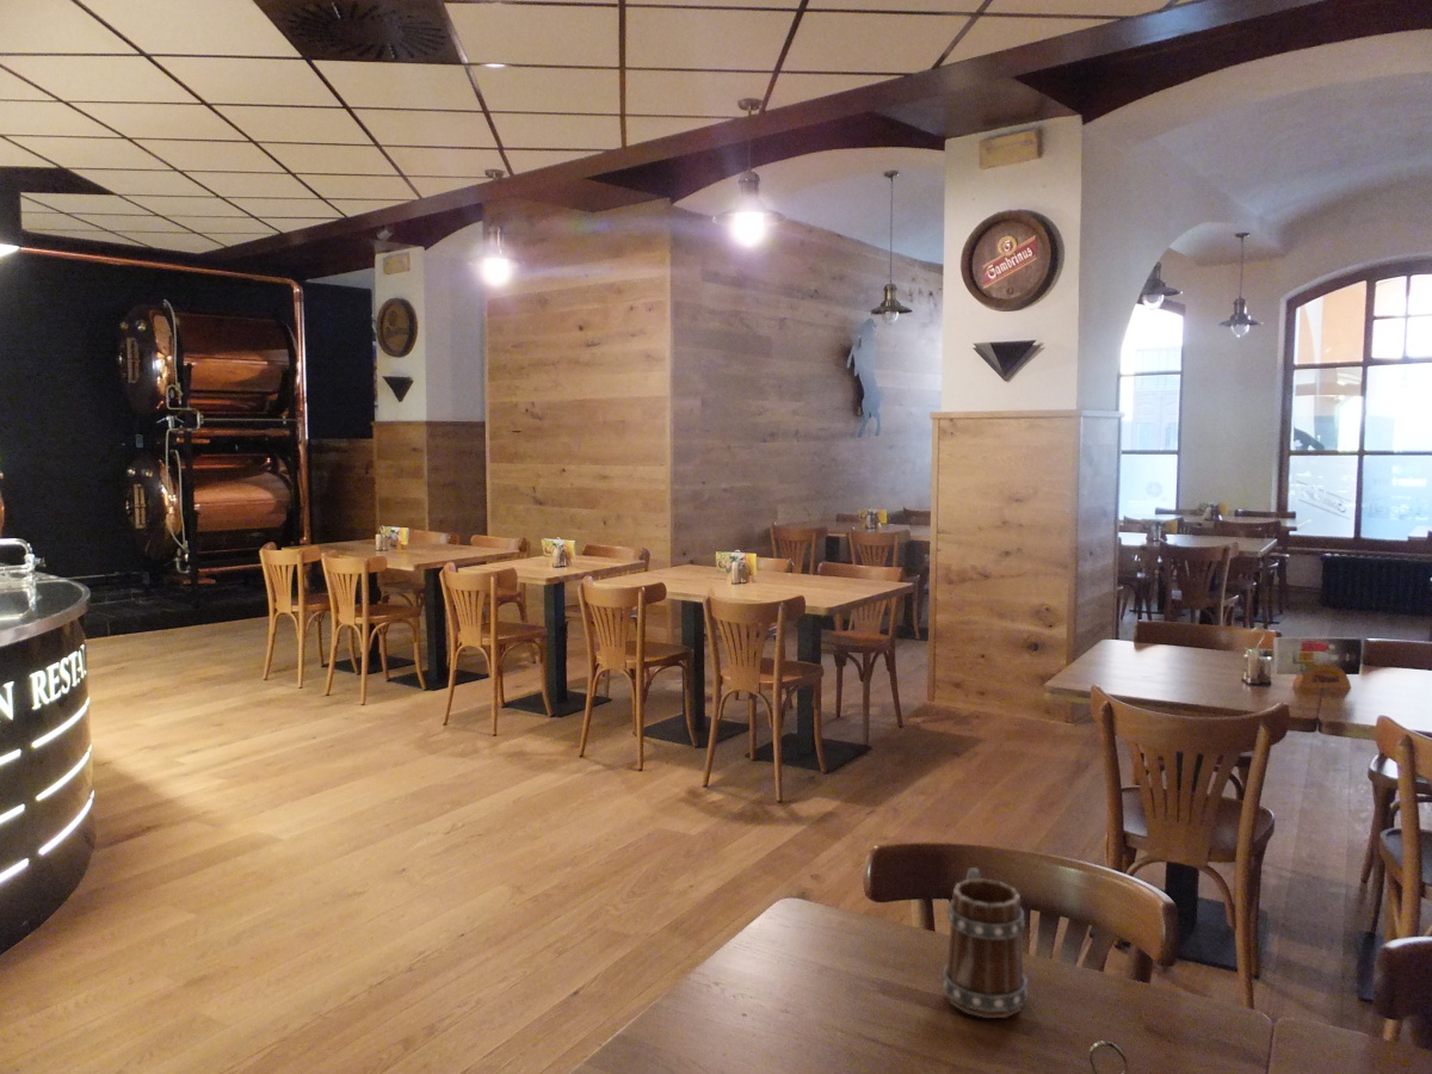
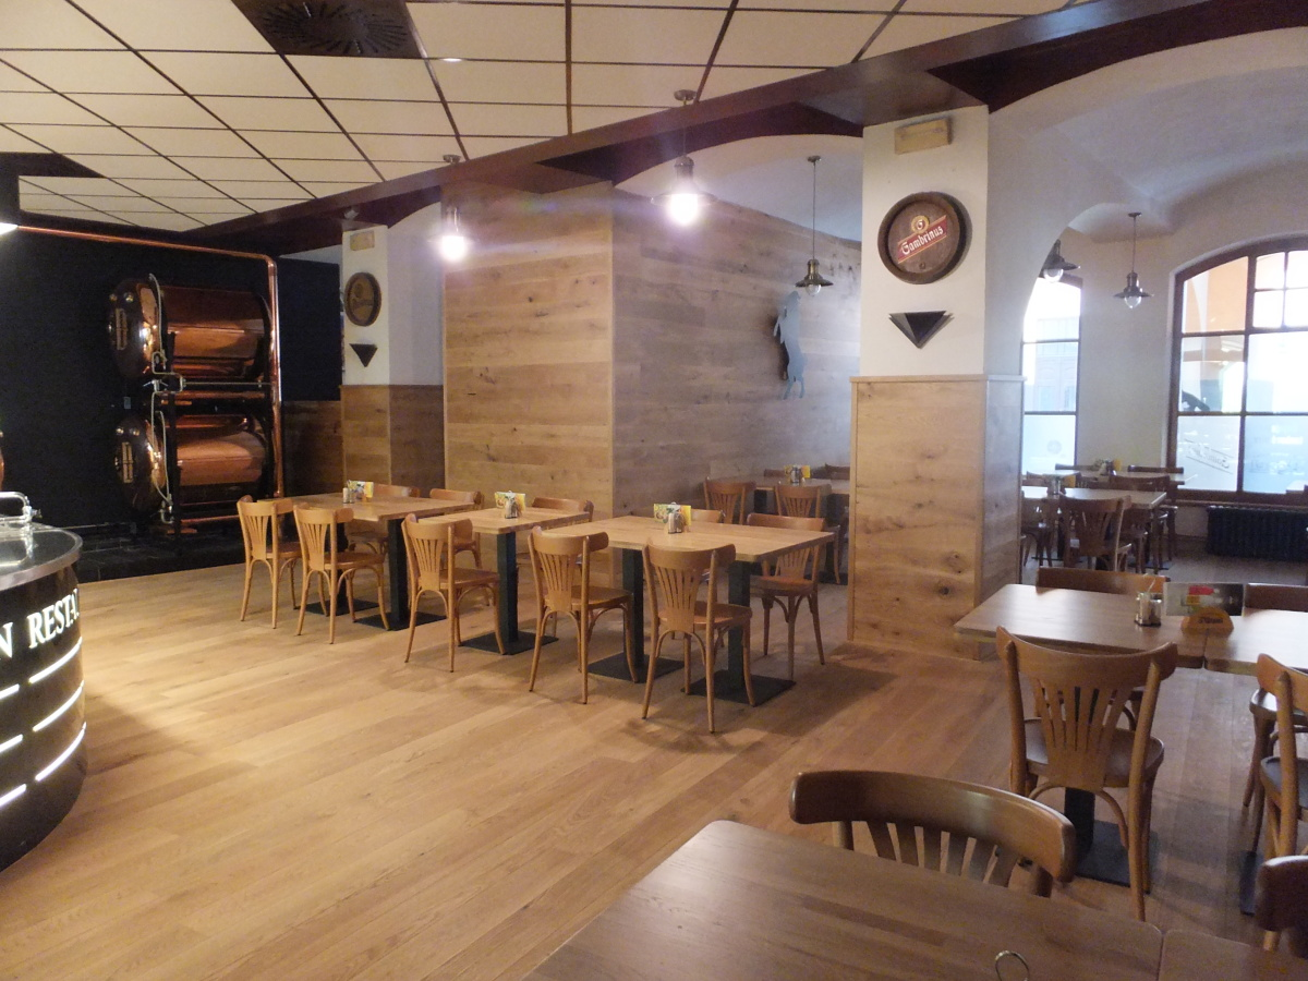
- beer mug (981, 936)
